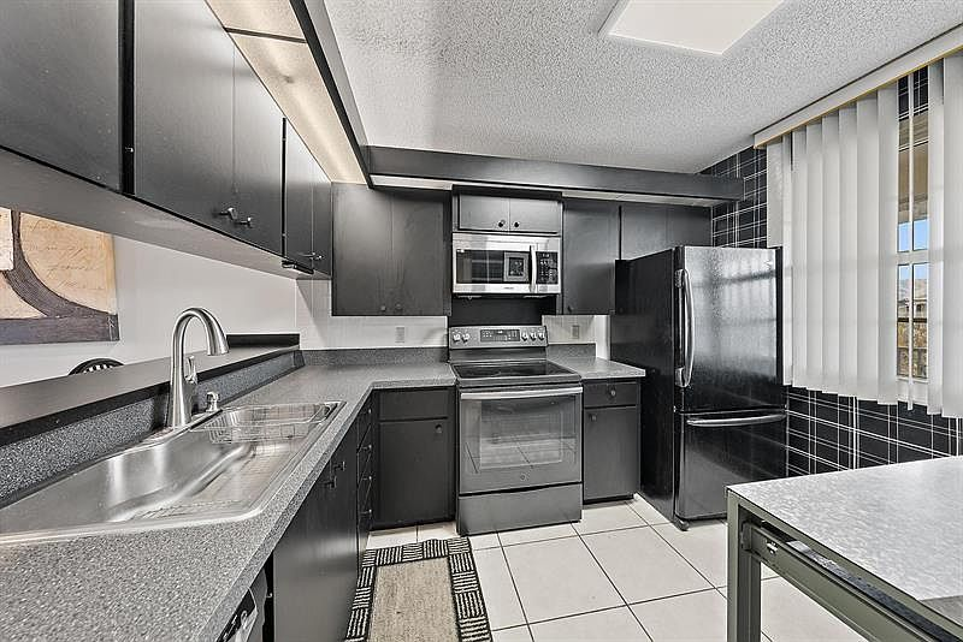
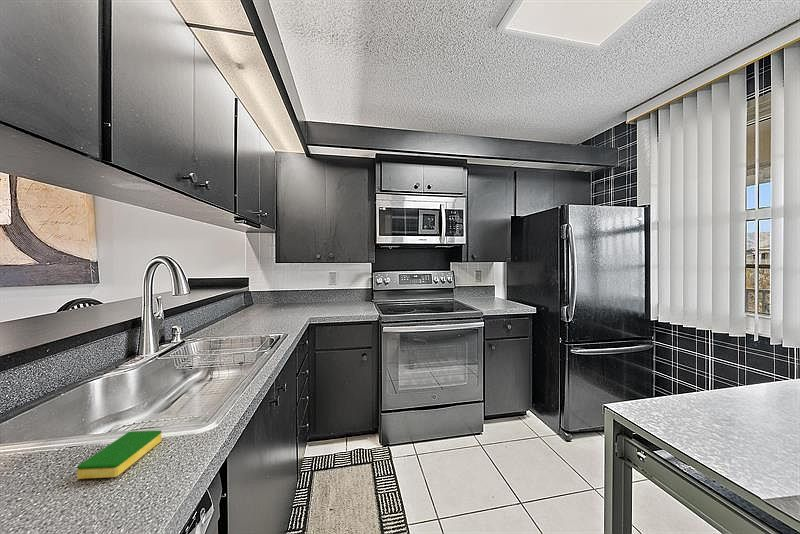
+ dish sponge (123, 452)
